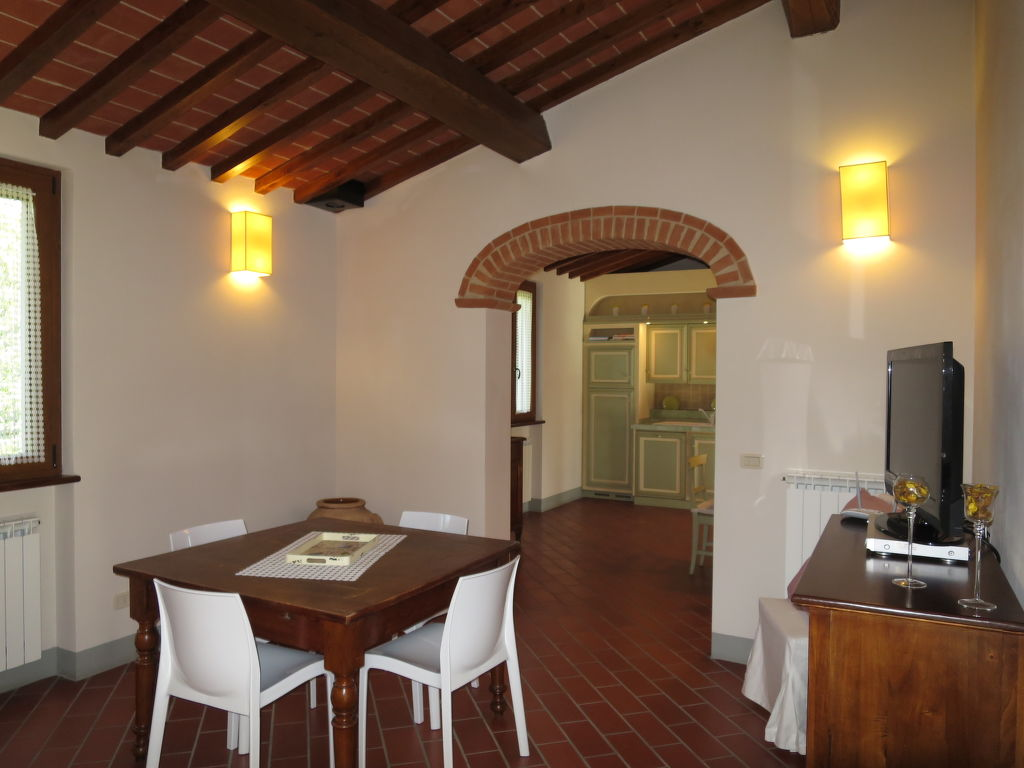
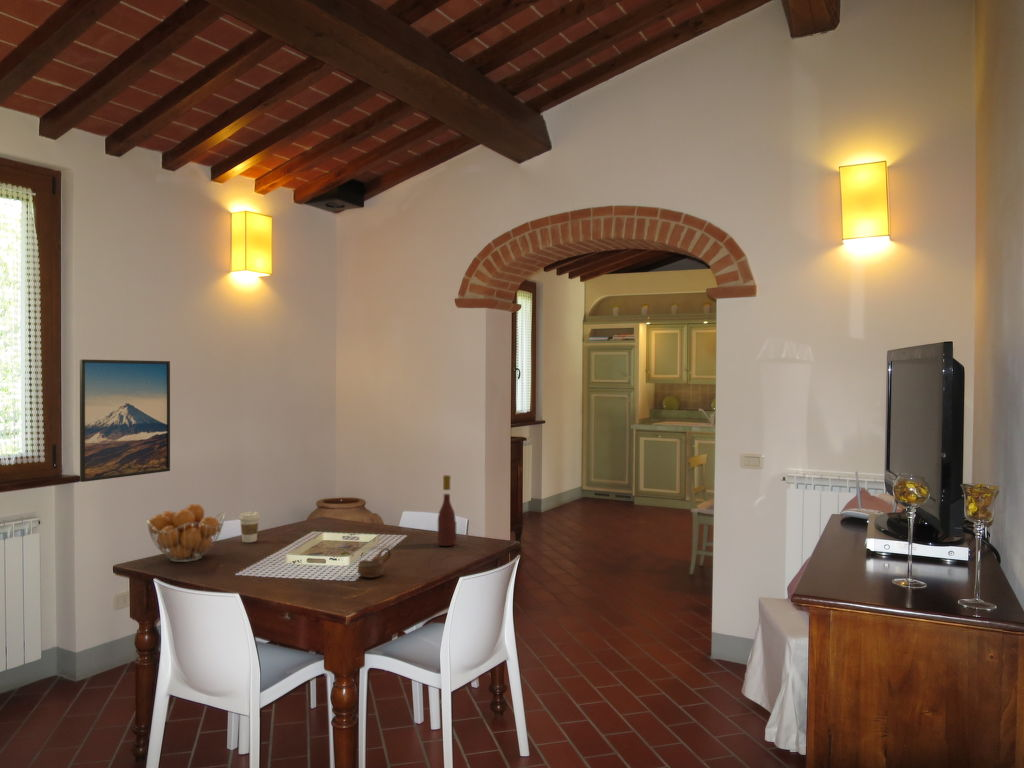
+ coffee cup (249, 527)
+ wine bottle (446, 510)
+ fruit basket (186, 532)
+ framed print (127, 418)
+ cup (374, 563)
